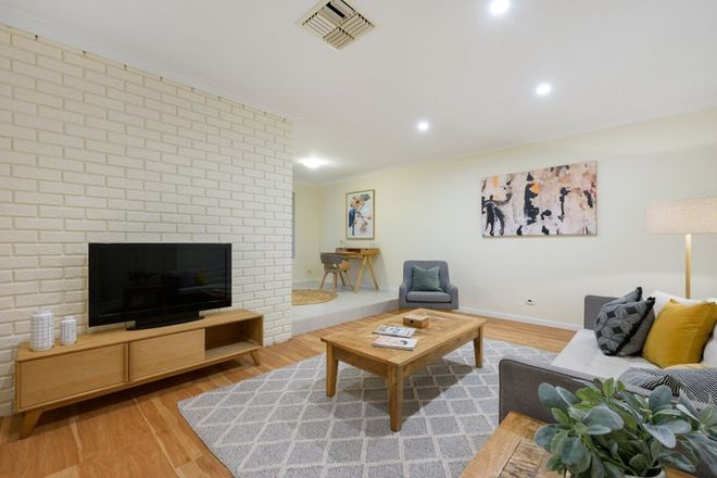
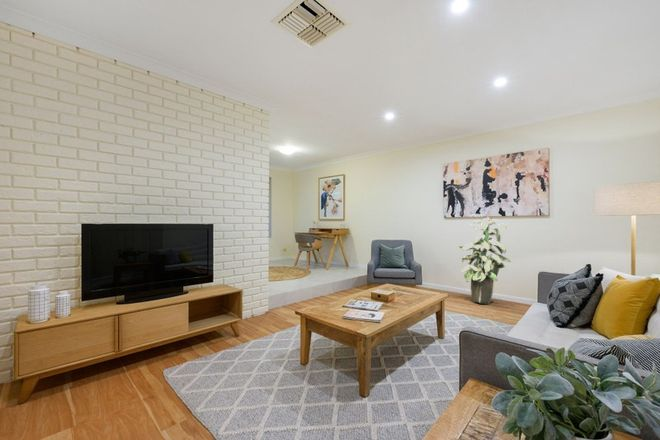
+ indoor plant (481, 258)
